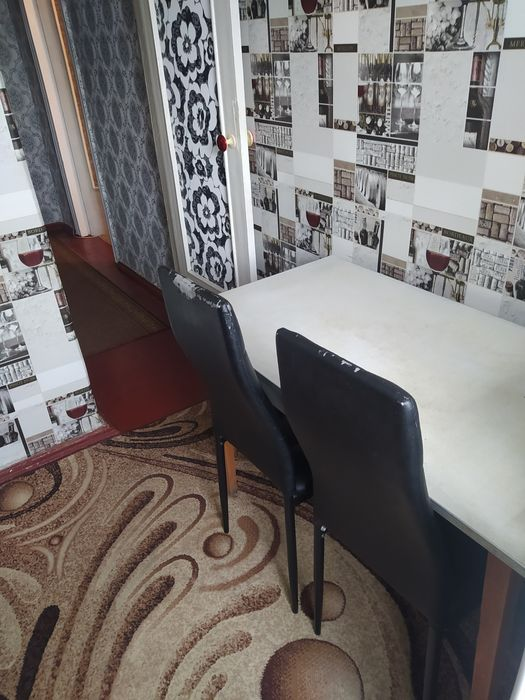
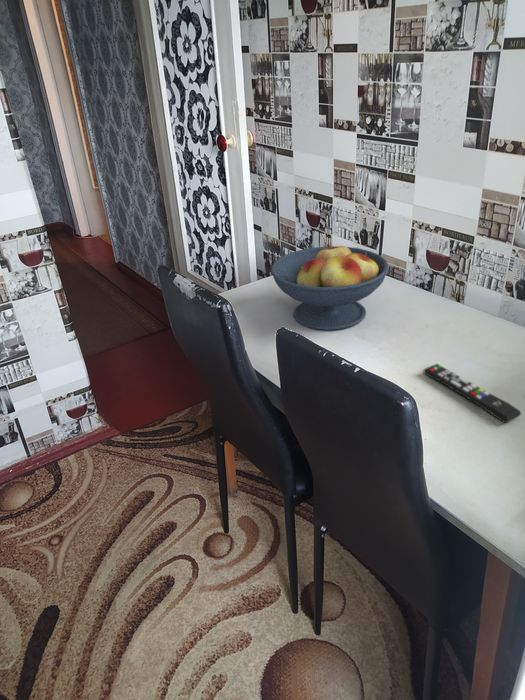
+ remote control (468, 390)
+ fruit bowl (329, 281)
